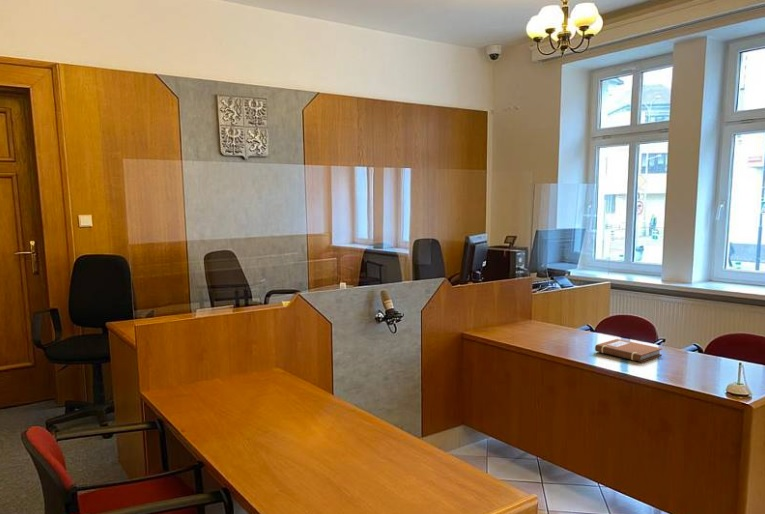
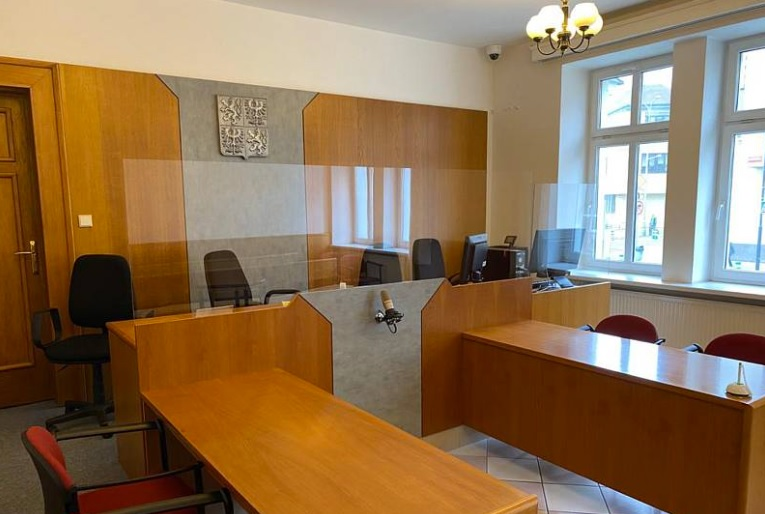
- notebook (626, 349)
